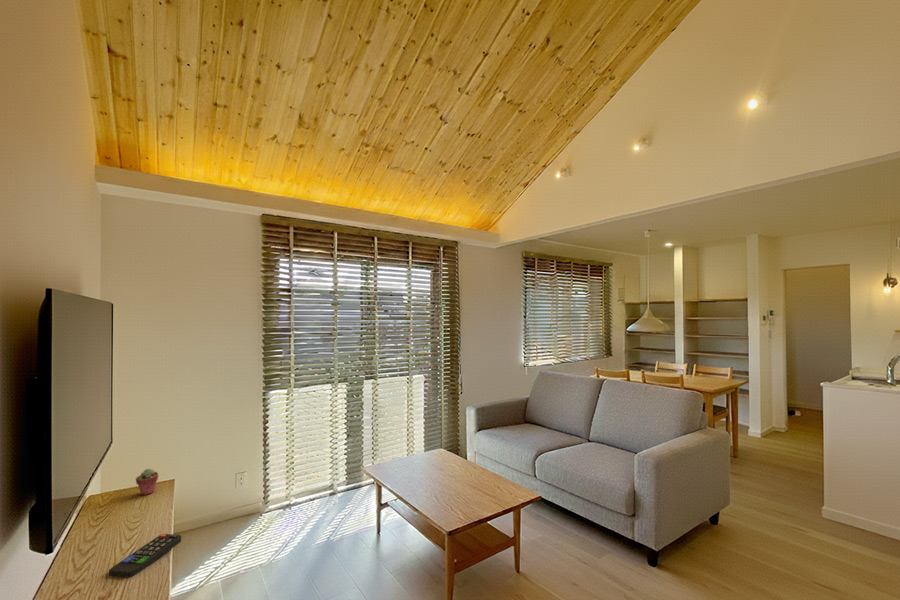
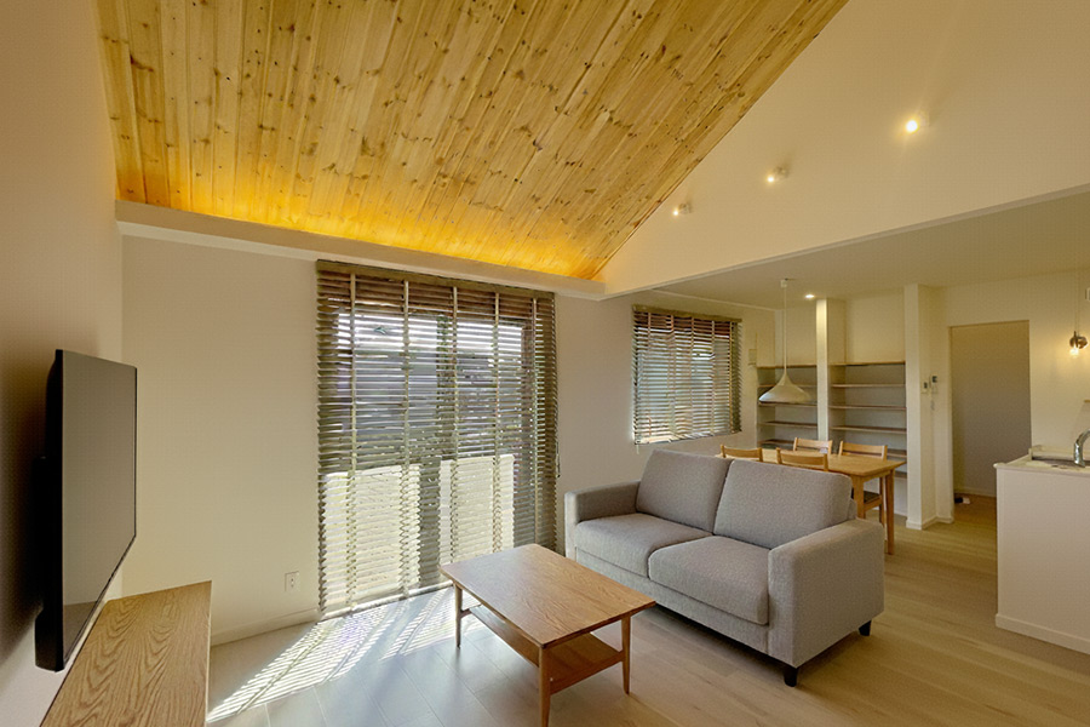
- potted succulent (147, 480)
- remote control (147, 554)
